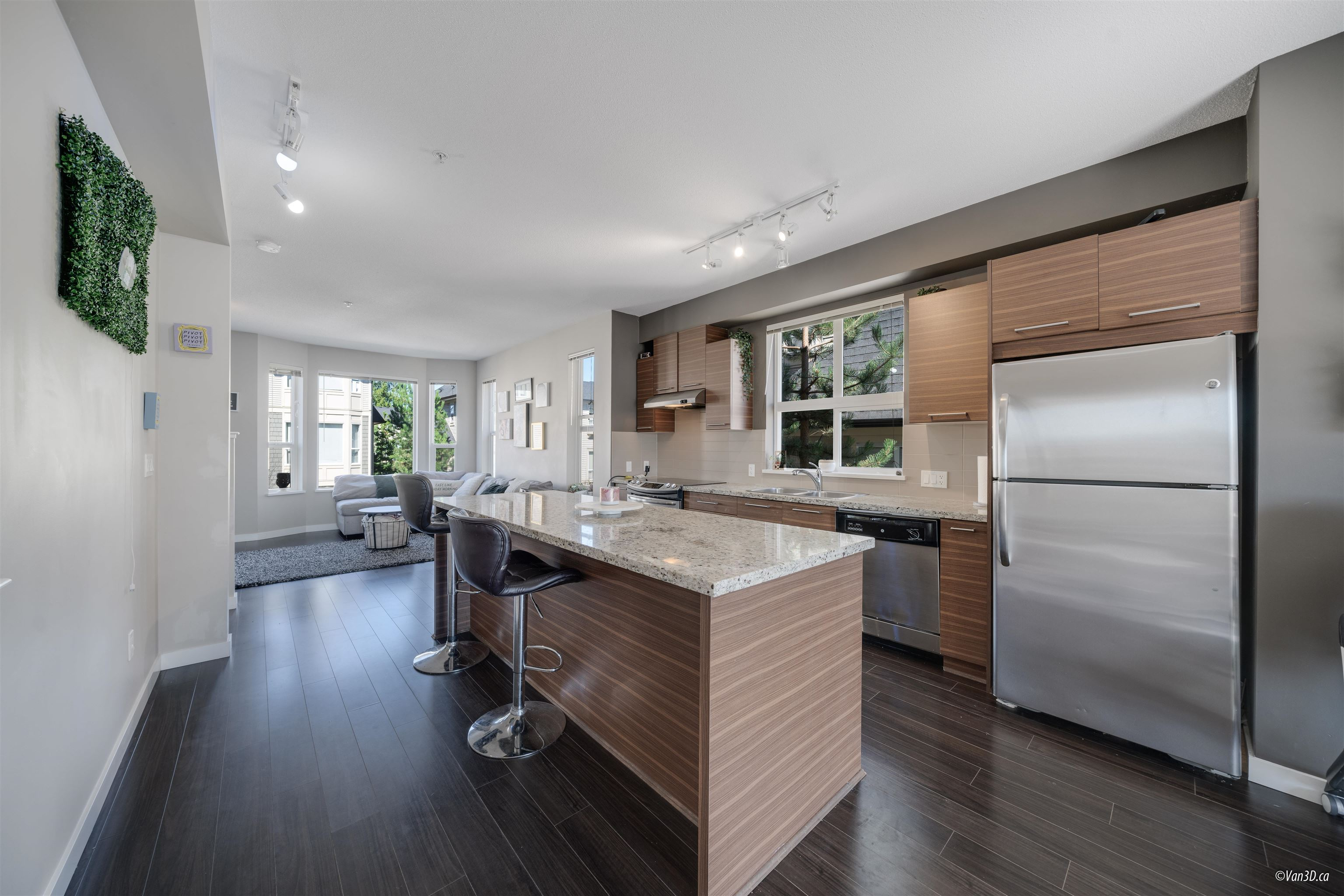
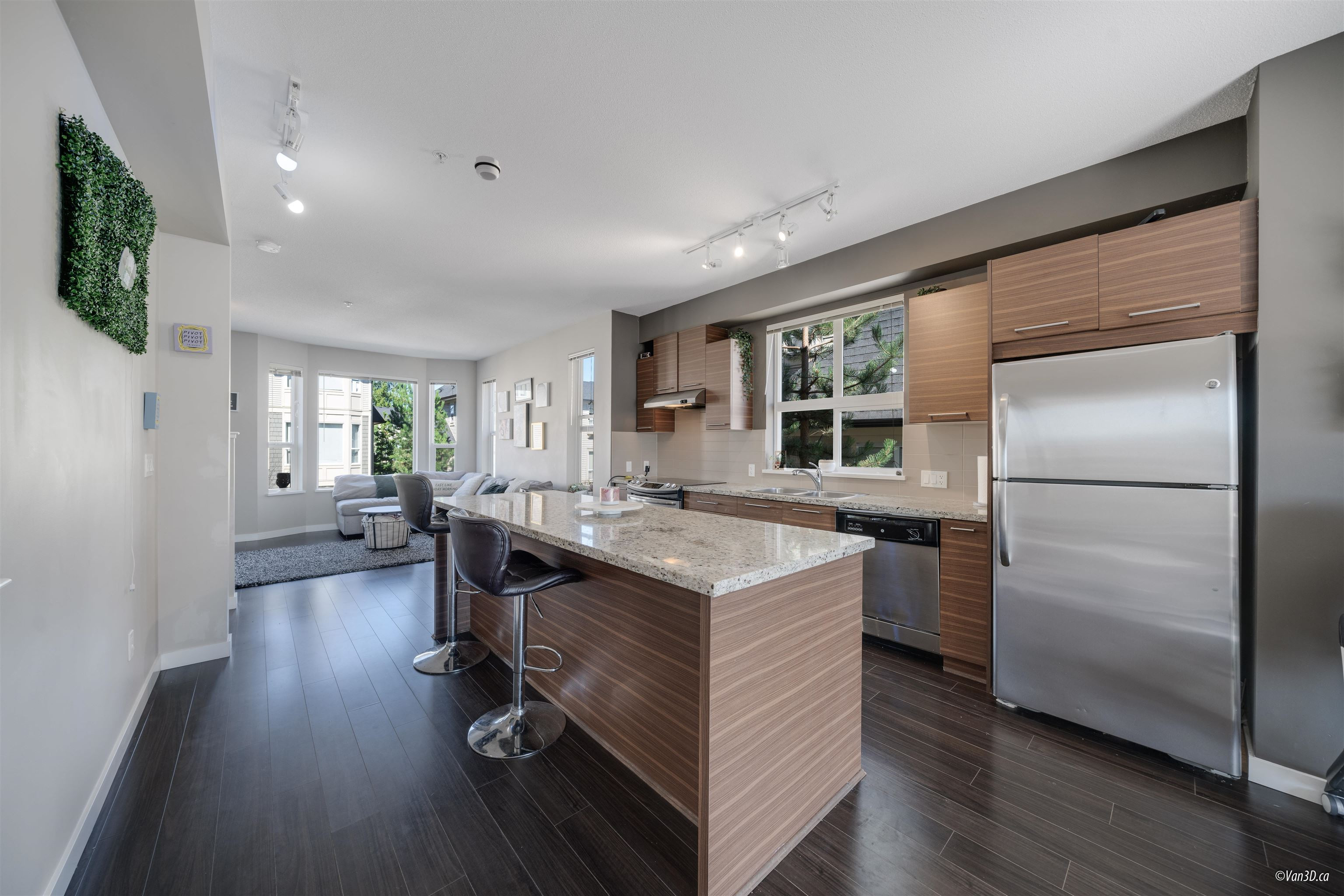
+ smoke detector (487, 169)
